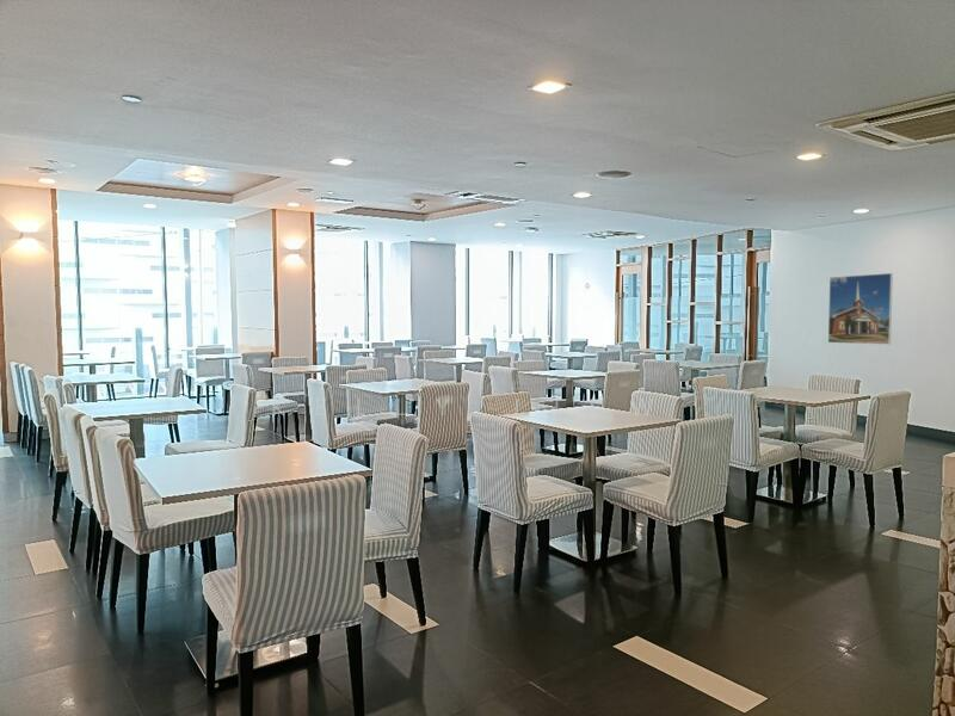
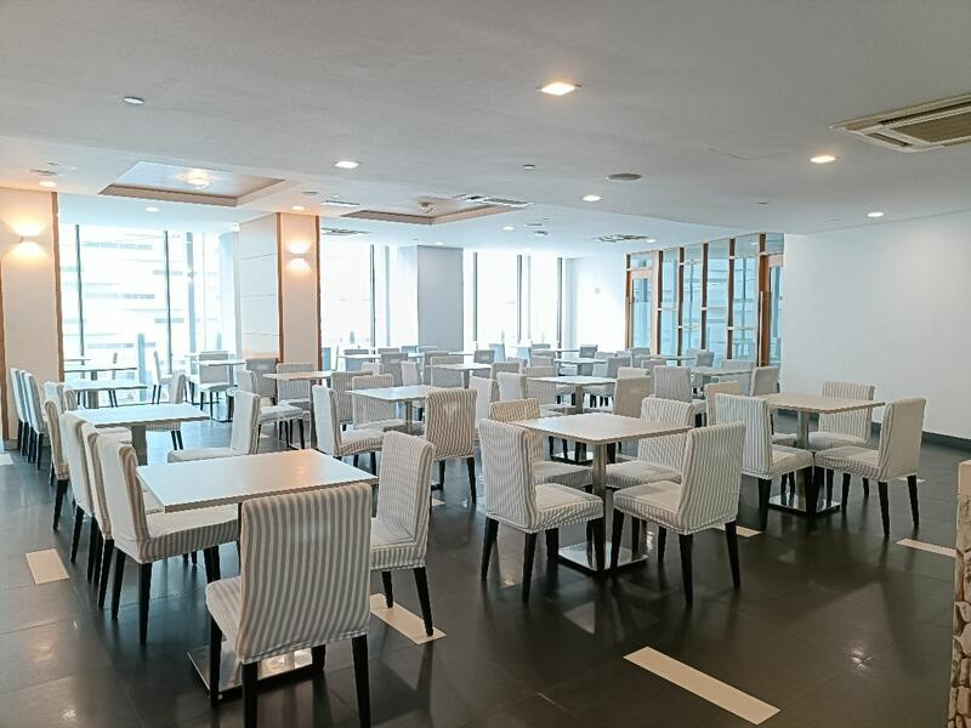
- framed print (858, 309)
